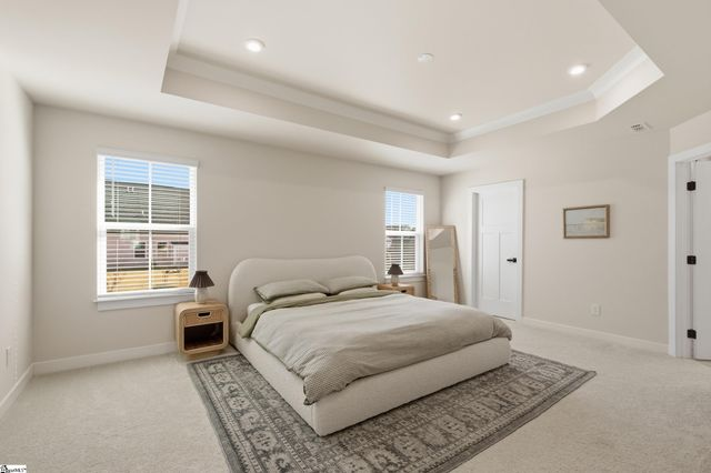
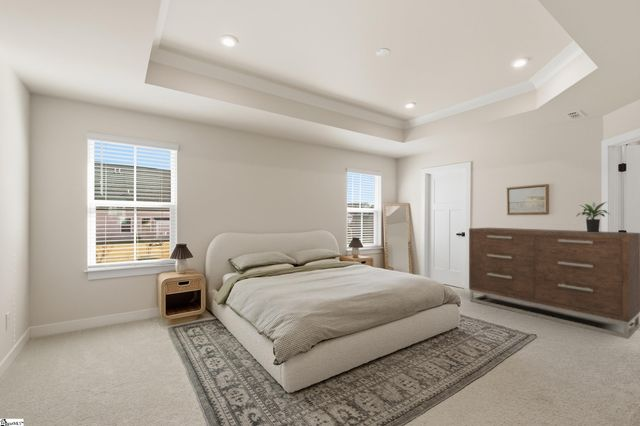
+ potted plant (592, 217)
+ dresser (543, 271)
